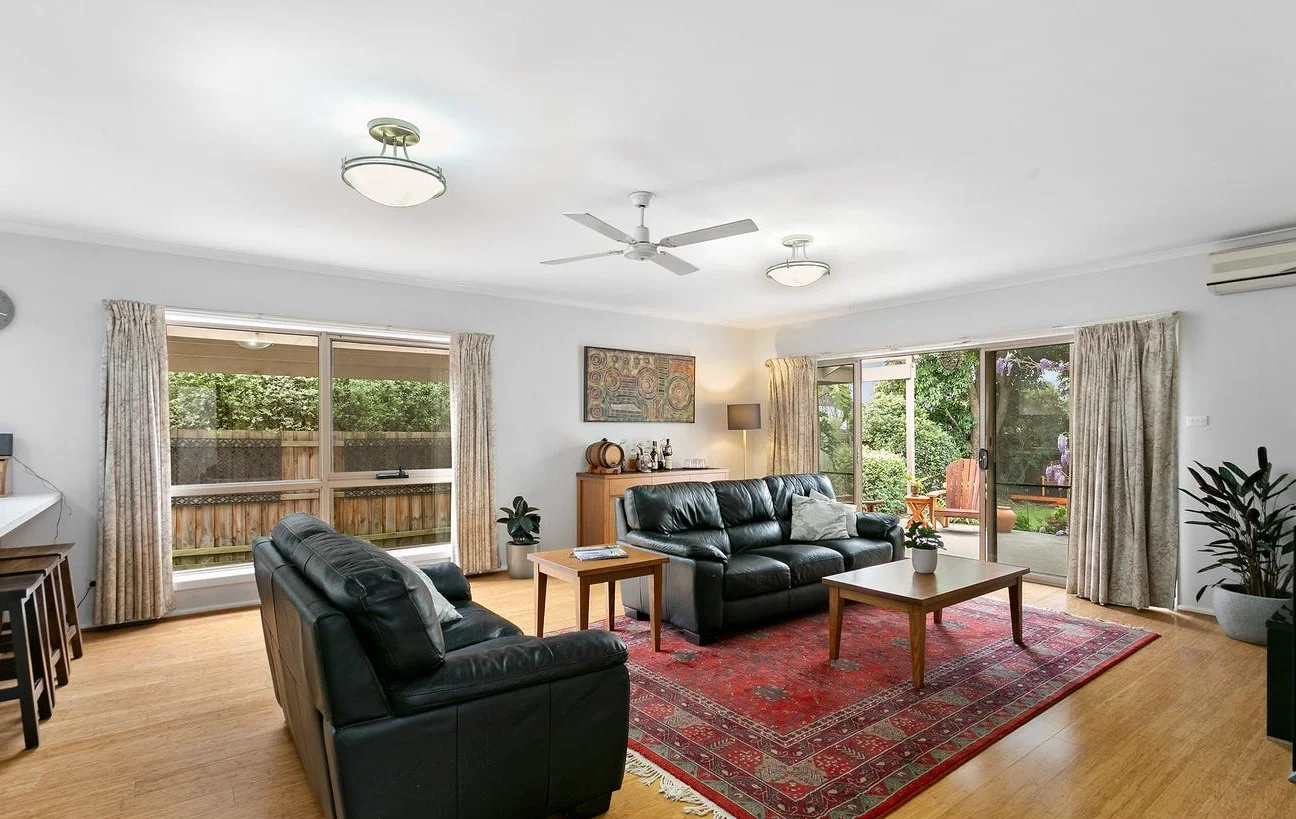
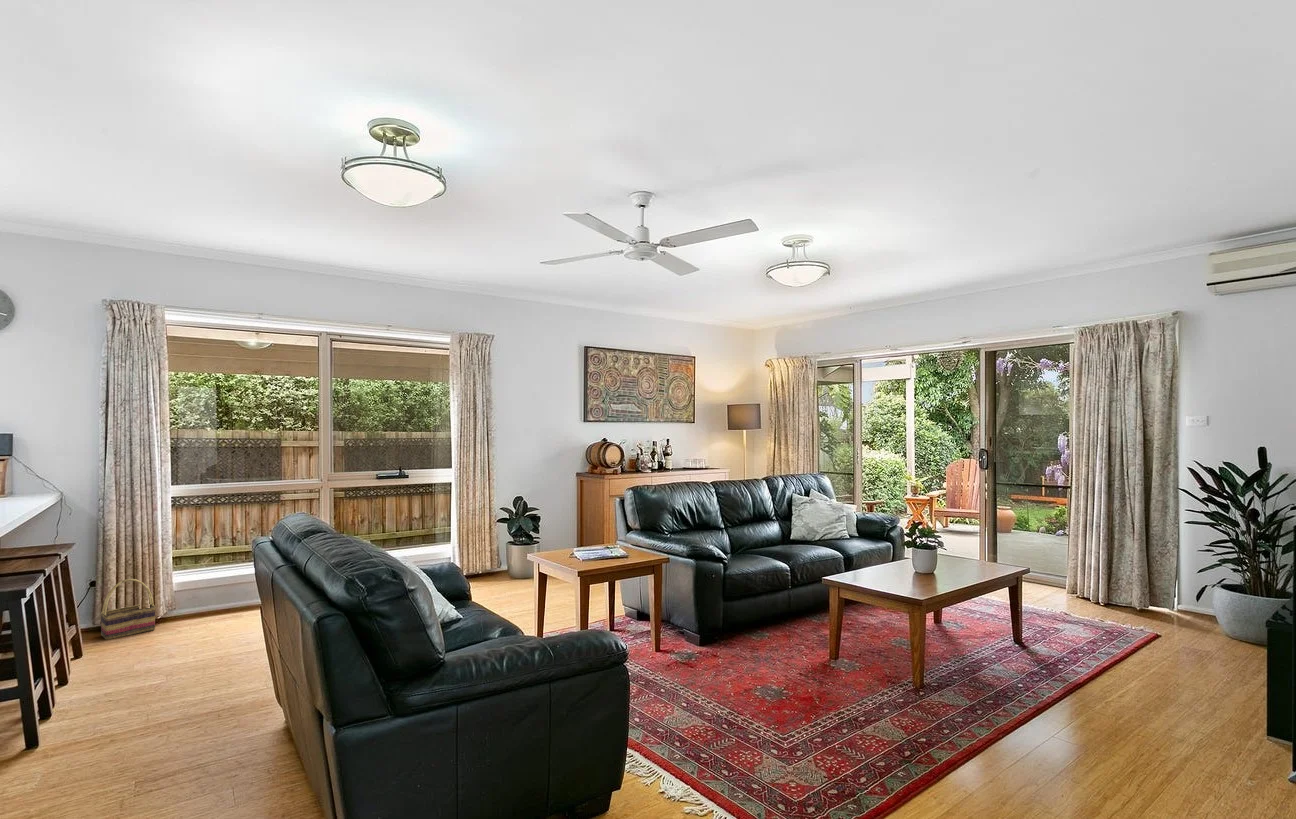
+ basket (128, 607)
